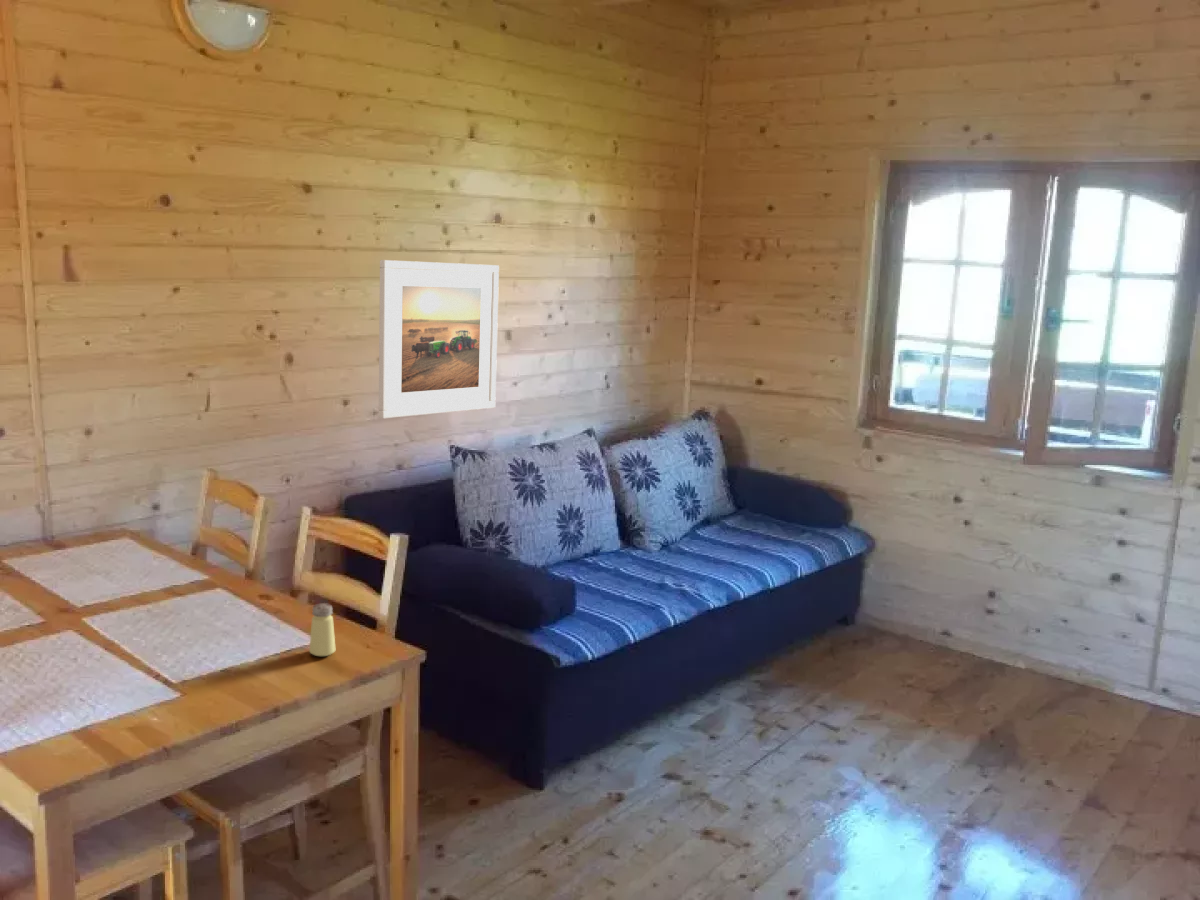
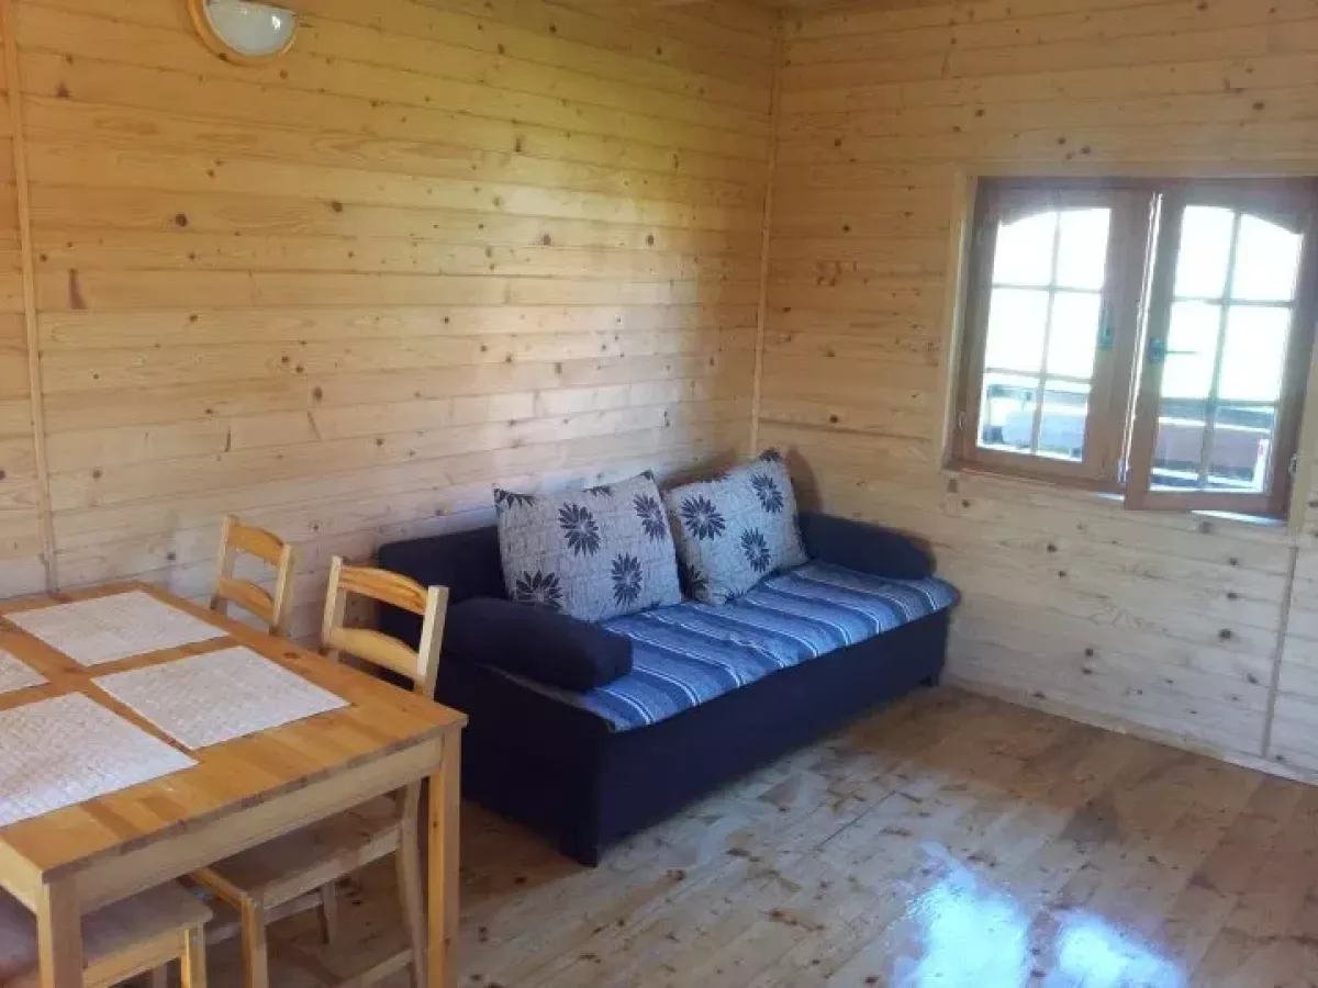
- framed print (441, 338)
- saltshaker (322, 628)
